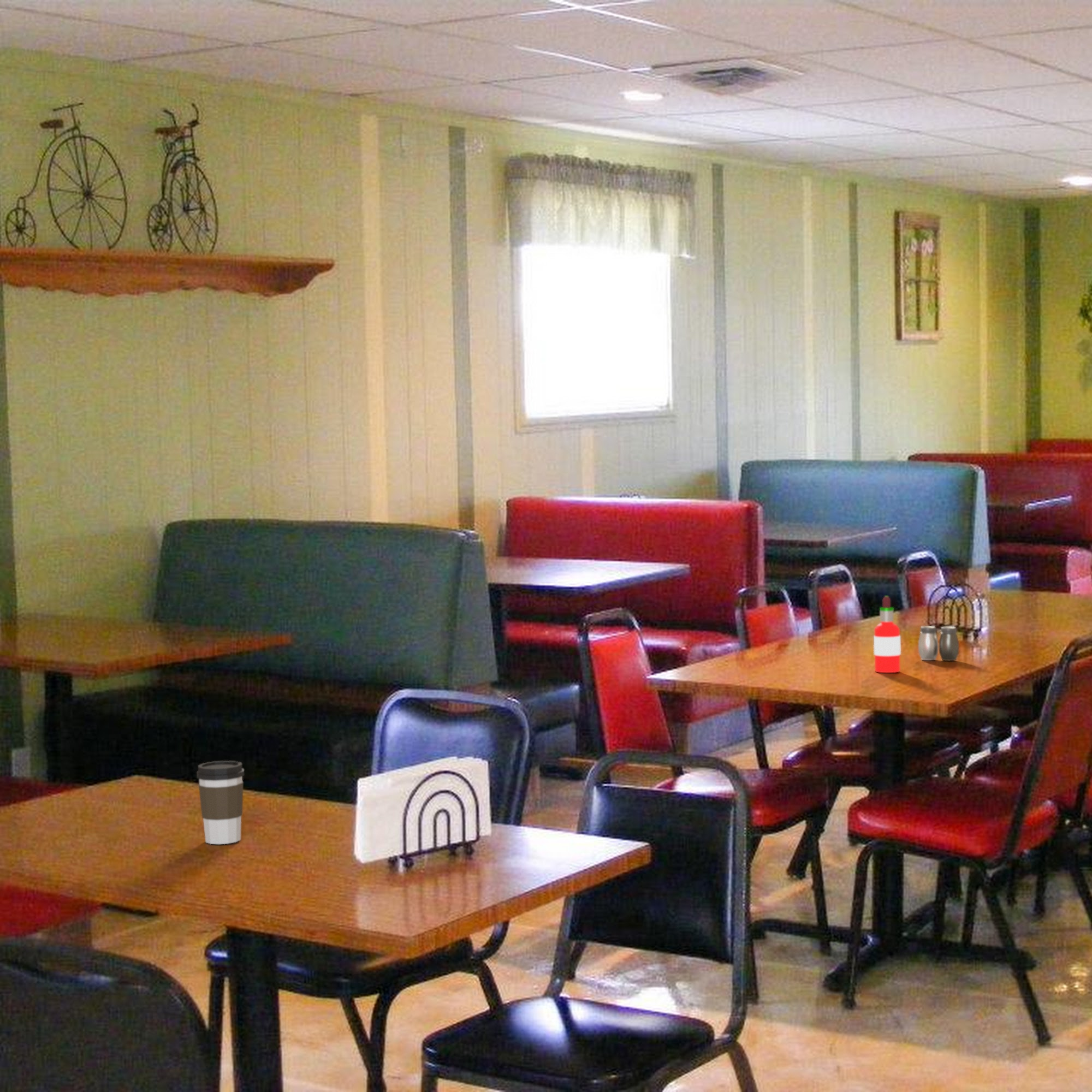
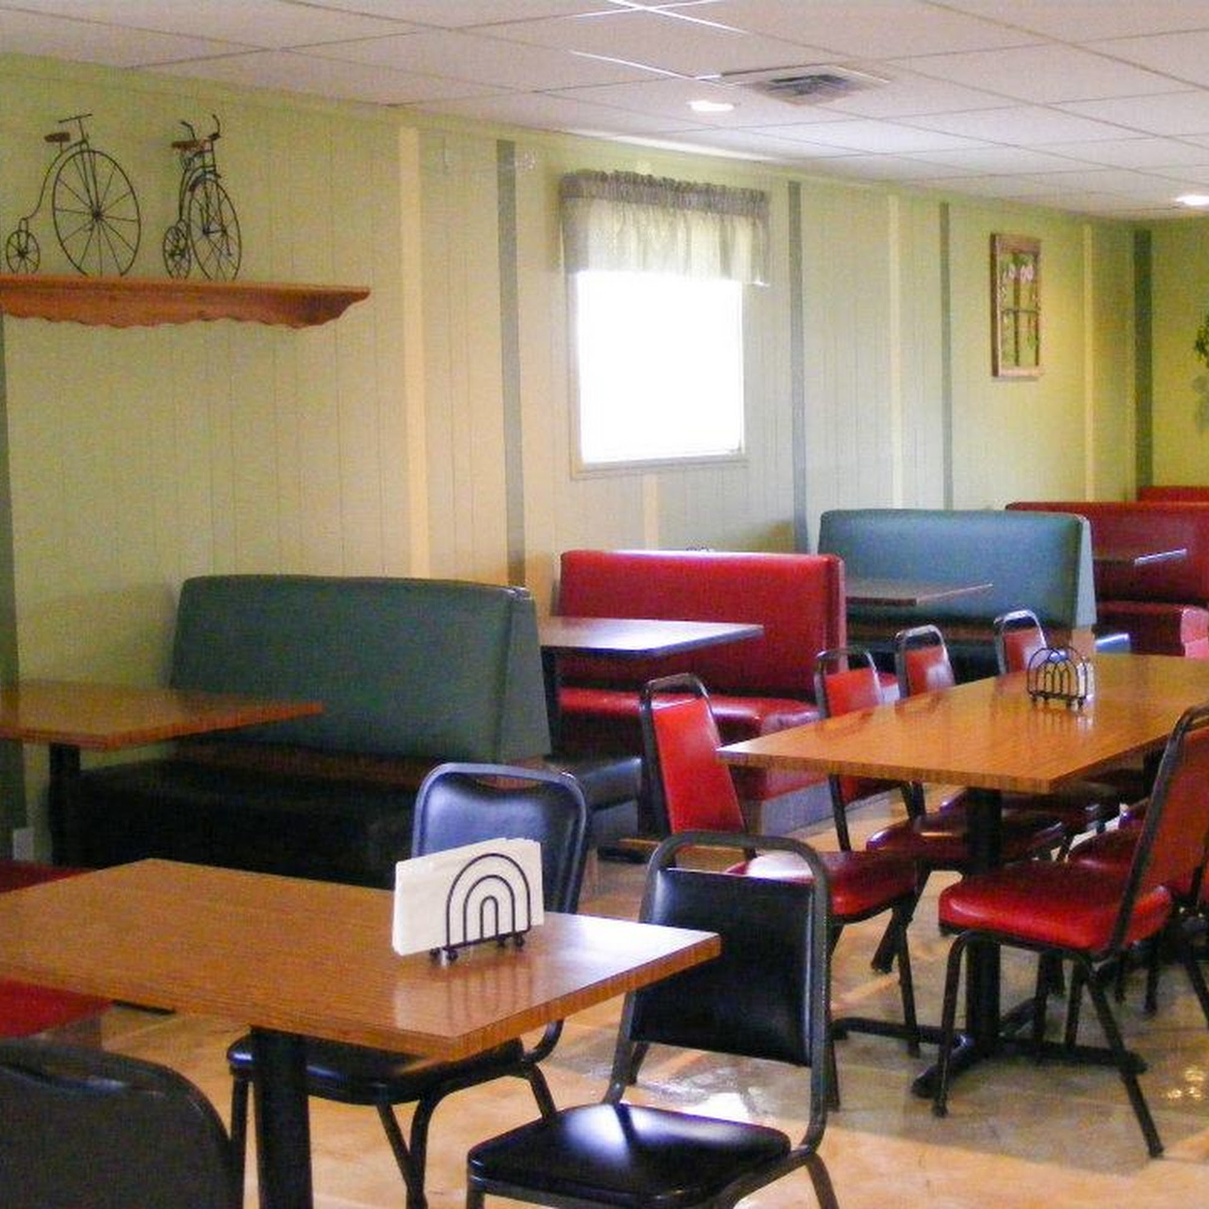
- salt and pepper shaker (939, 643)
- coffee cup (221, 802)
- hot sauce (887, 633)
